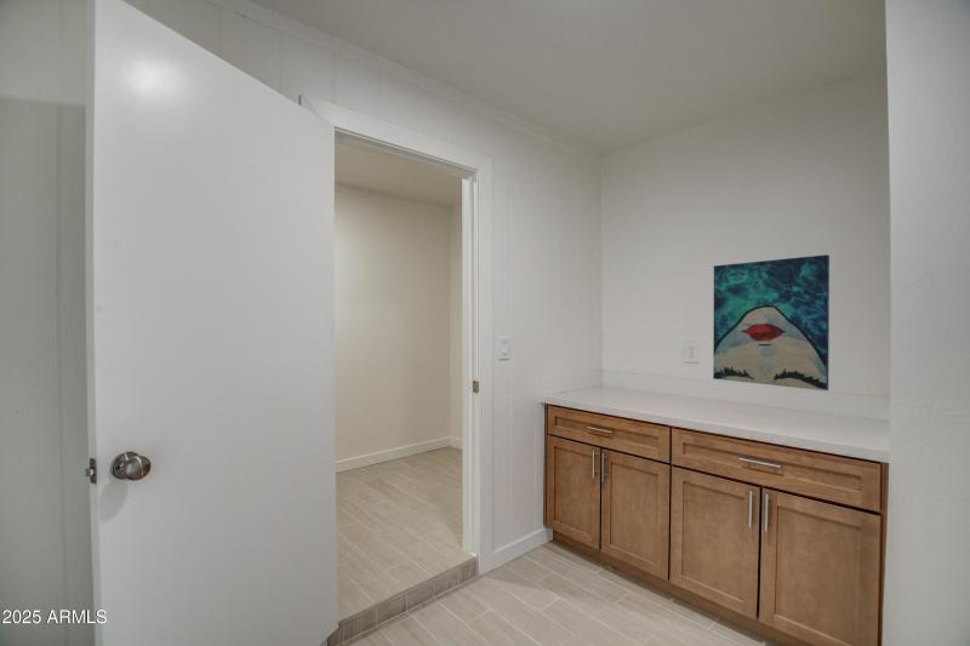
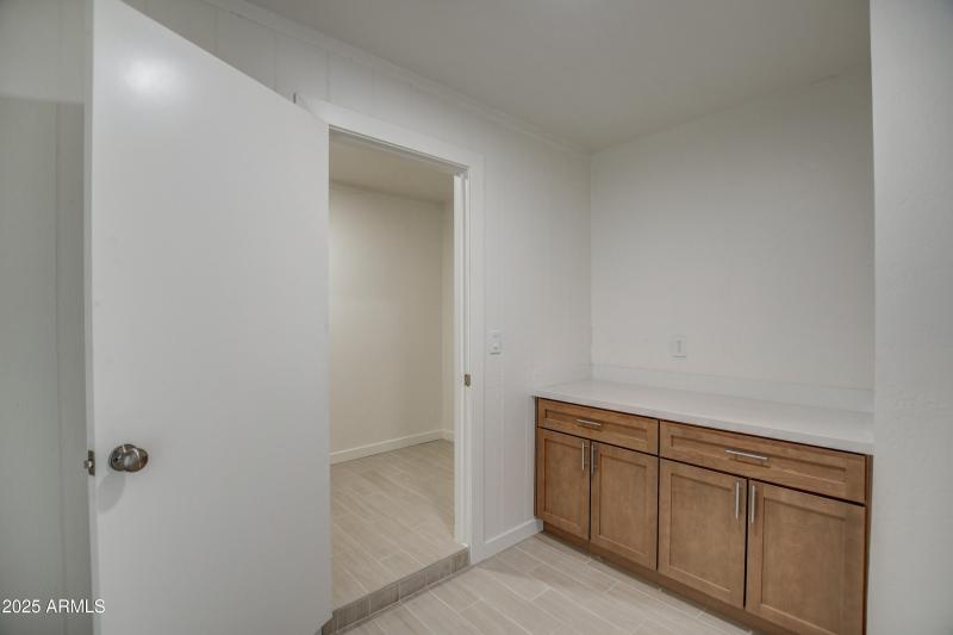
- wall art (765, 322)
